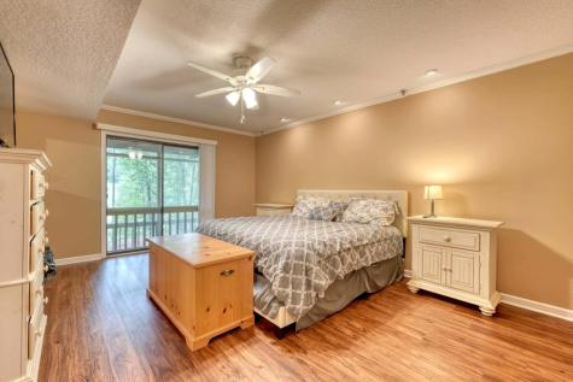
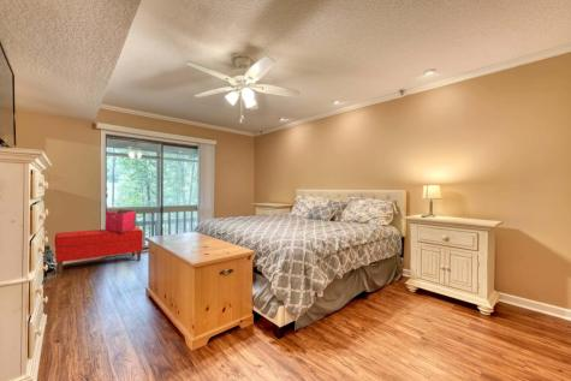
+ storage bin (119, 221)
+ bench (101, 246)
